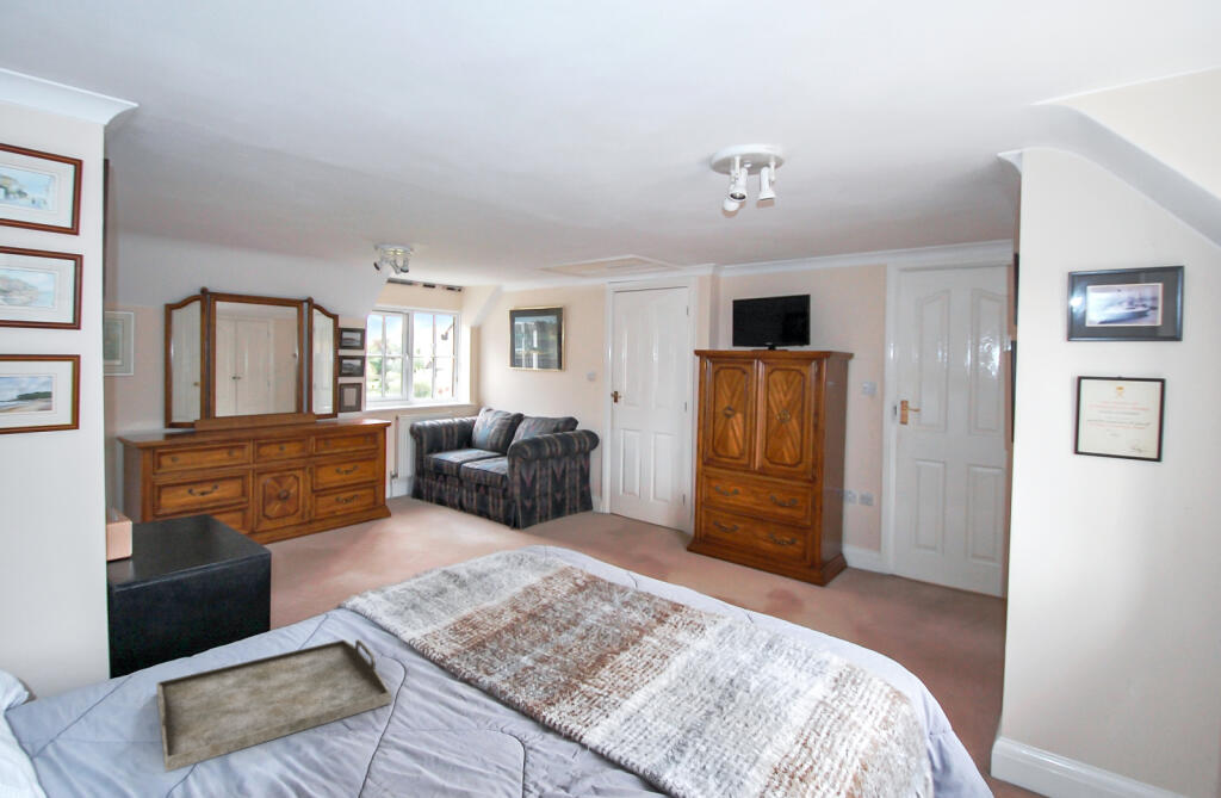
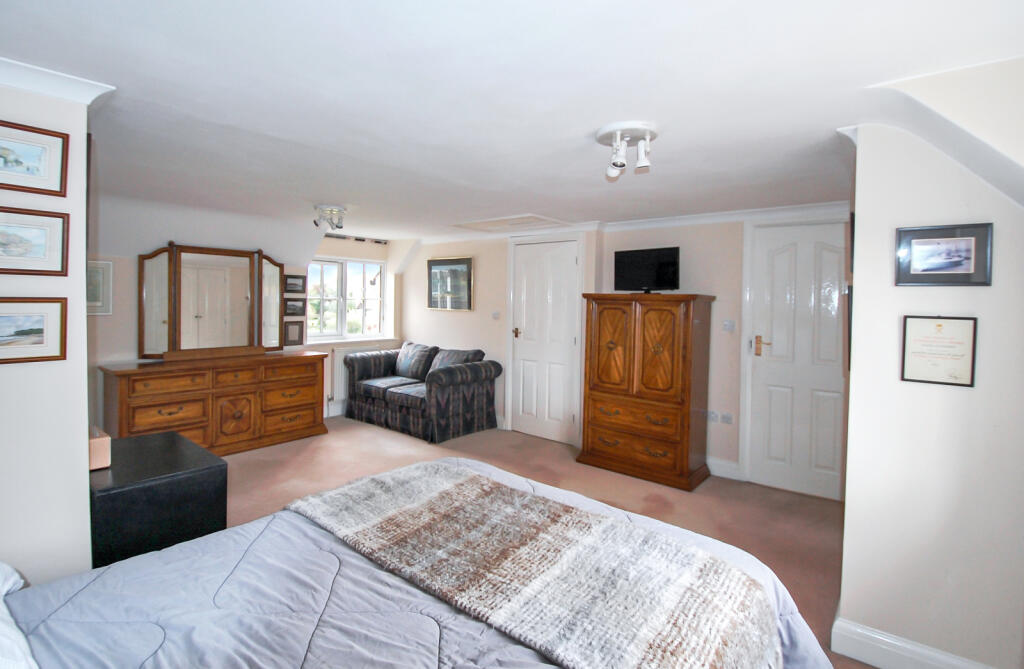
- serving tray (272, 682)
